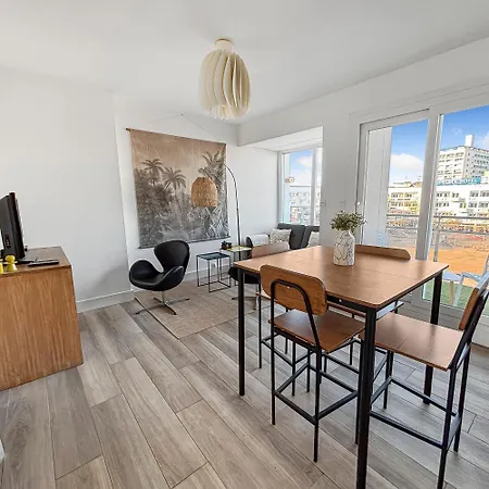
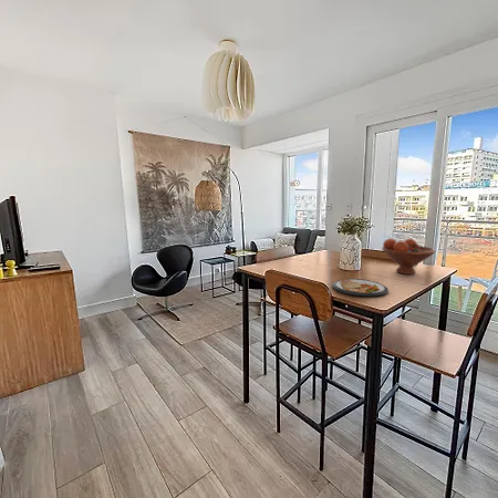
+ fruit bowl (406, 256)
+ dish (359, 286)
